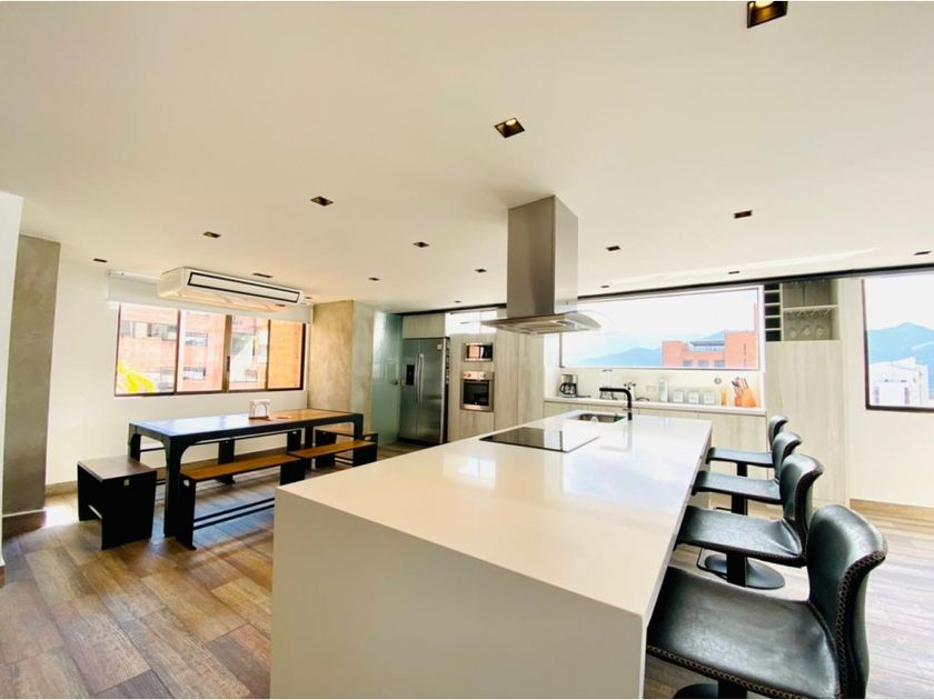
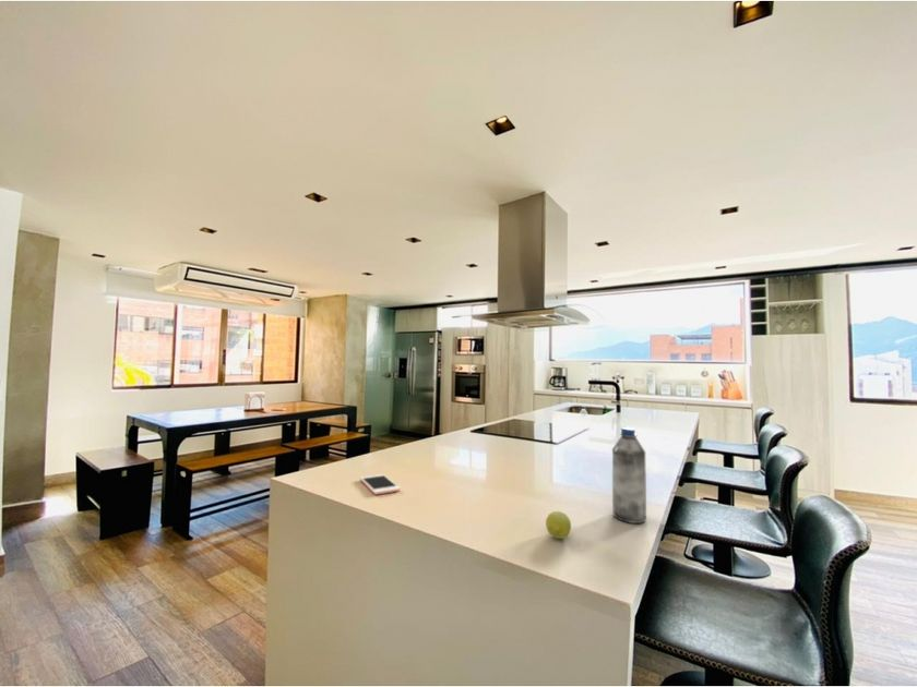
+ fruit (558, 523)
+ water bottle (629, 472)
+ cell phone (379, 483)
